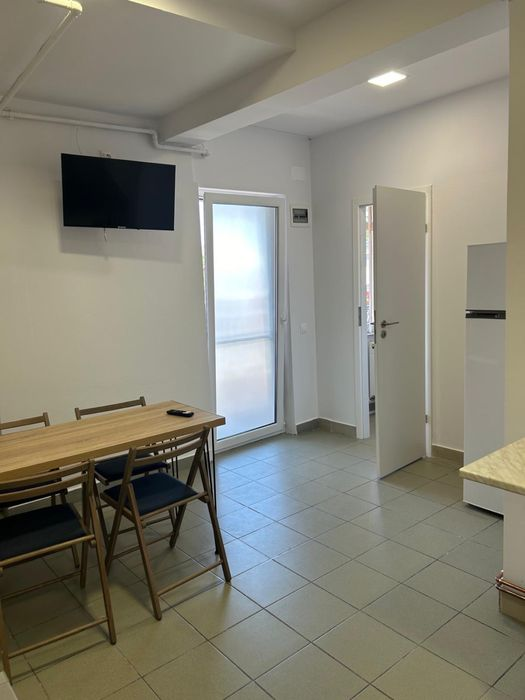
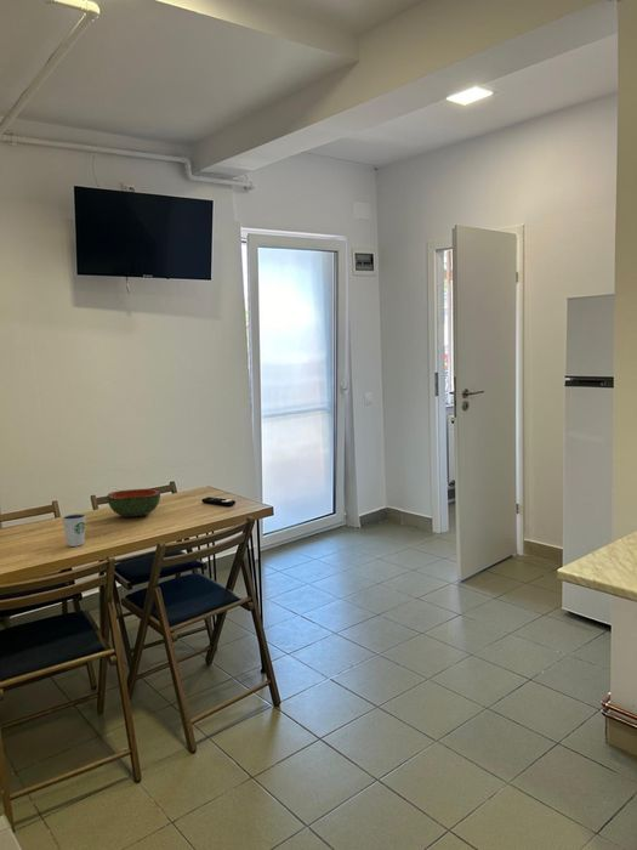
+ dixie cup (74, 529)
+ bowl (135, 504)
